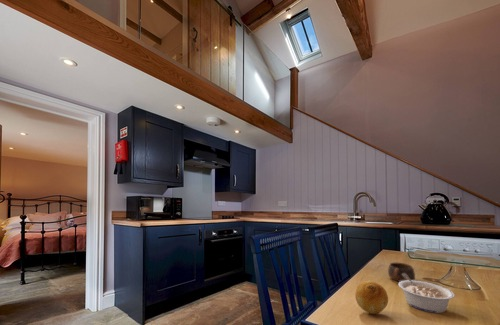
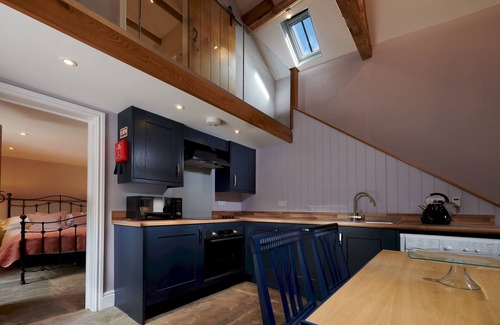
- fruit (371, 296)
- cup (399, 272)
- legume (423, 294)
